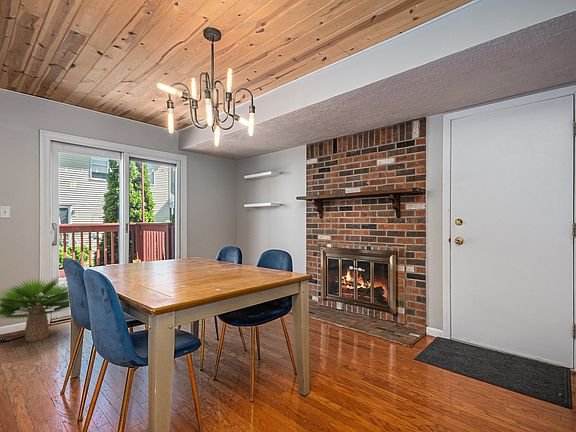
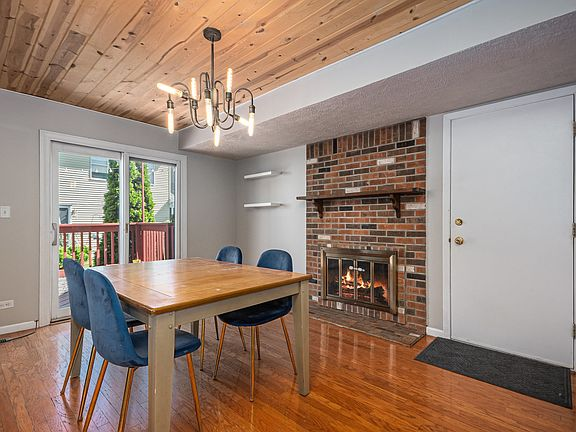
- potted plant (36, 306)
